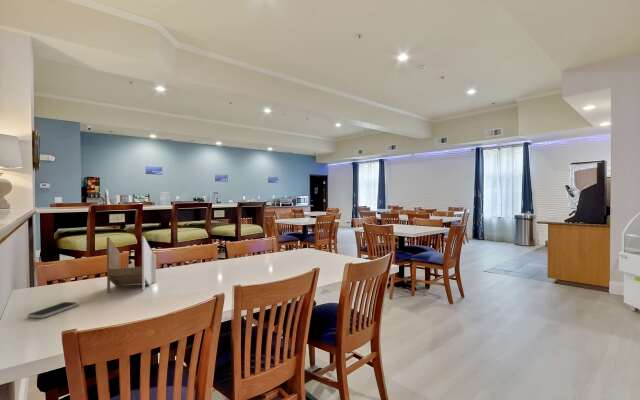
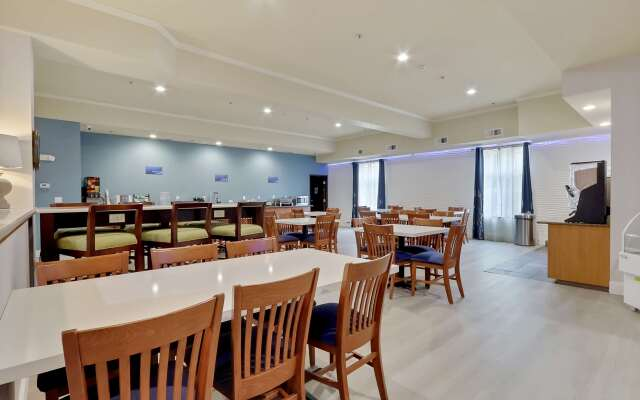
- napkin holder (133, 267)
- smartphone (54, 309)
